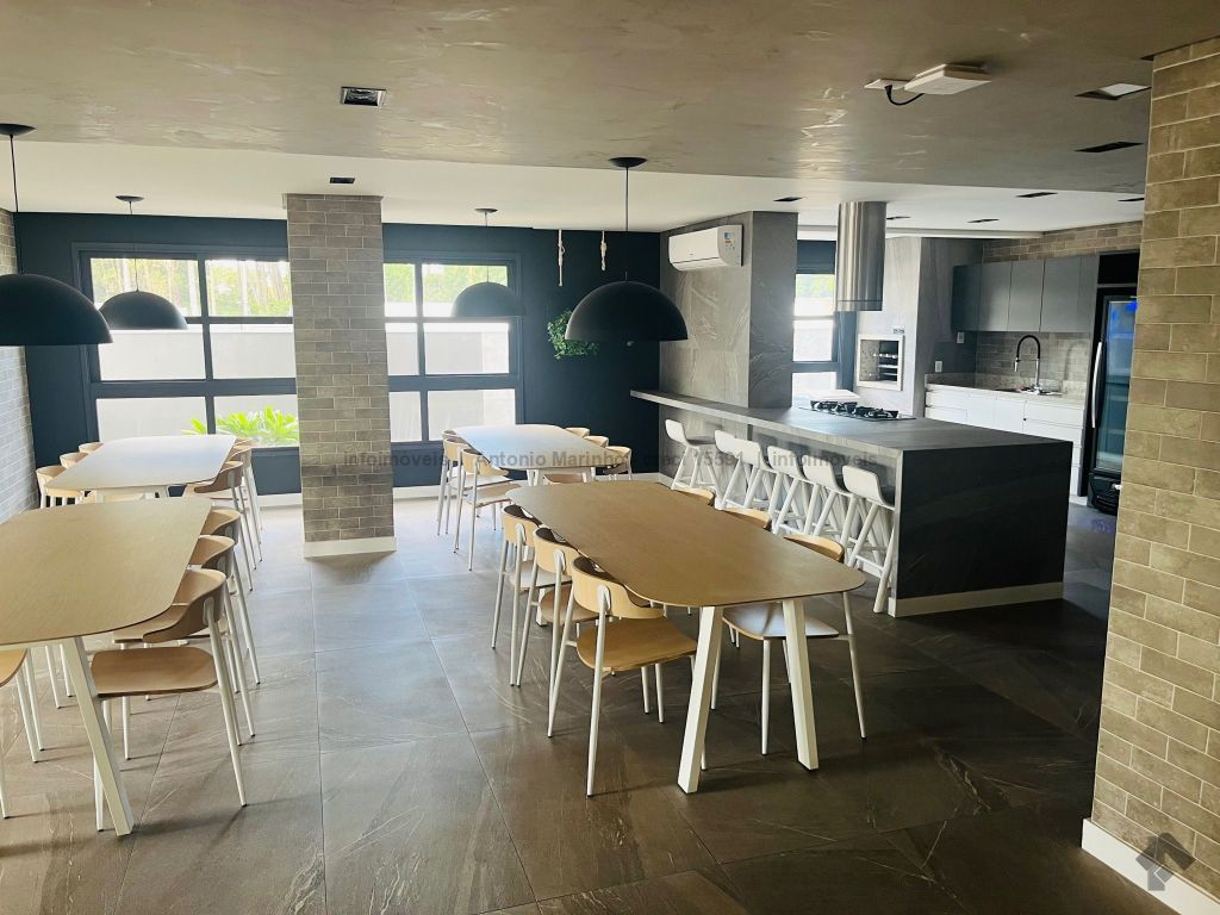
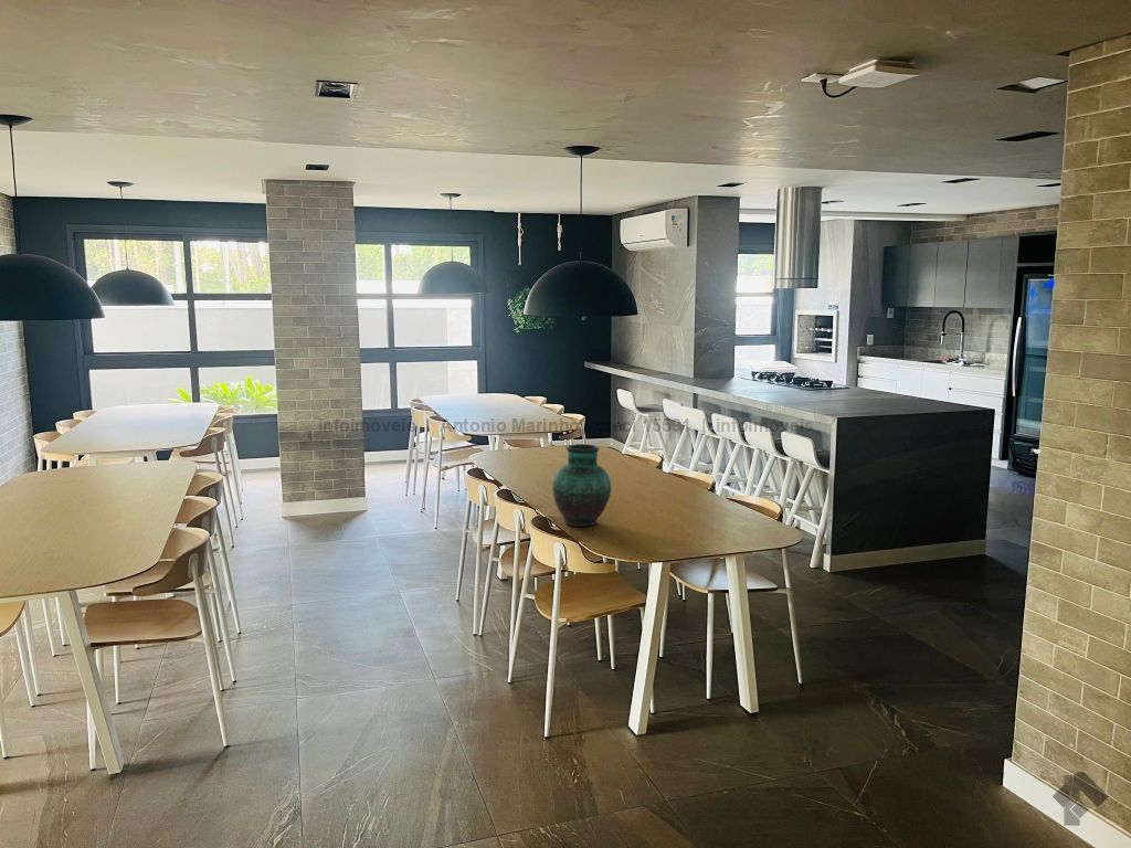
+ vase (581, 485)
